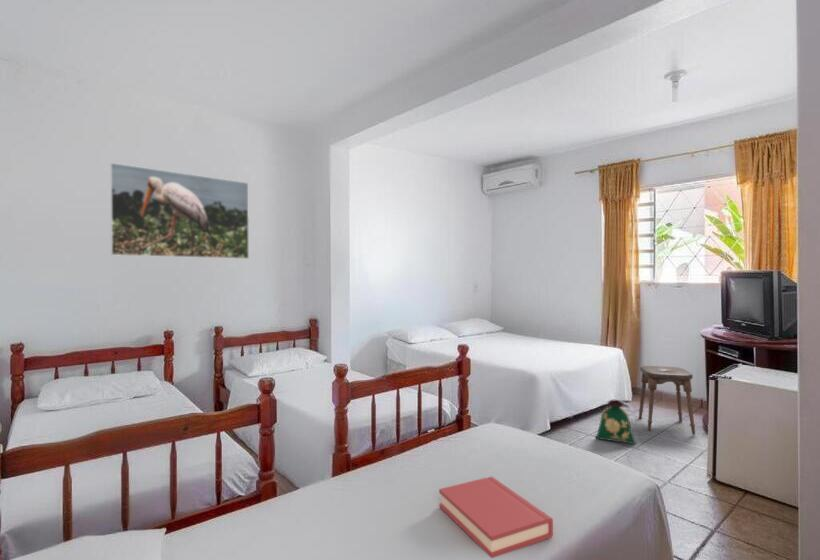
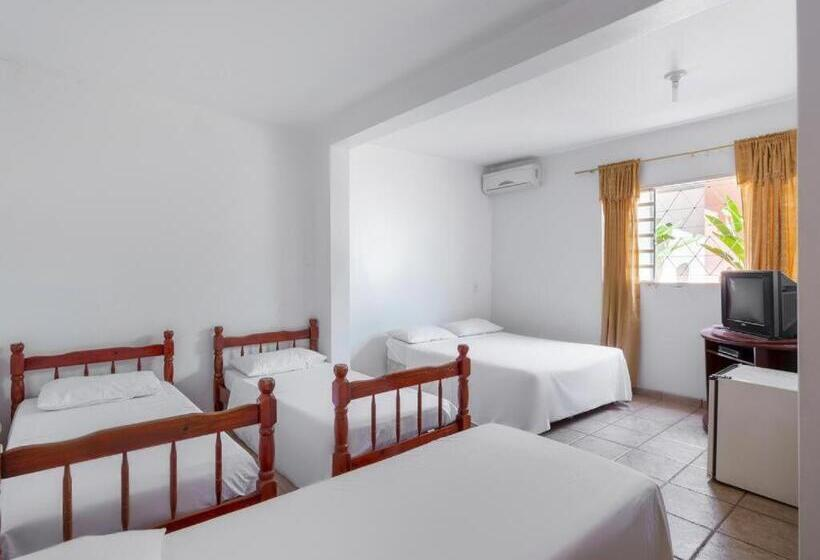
- hardback book (492, 511)
- bag (615, 421)
- stool (676, 394)
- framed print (185, 215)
